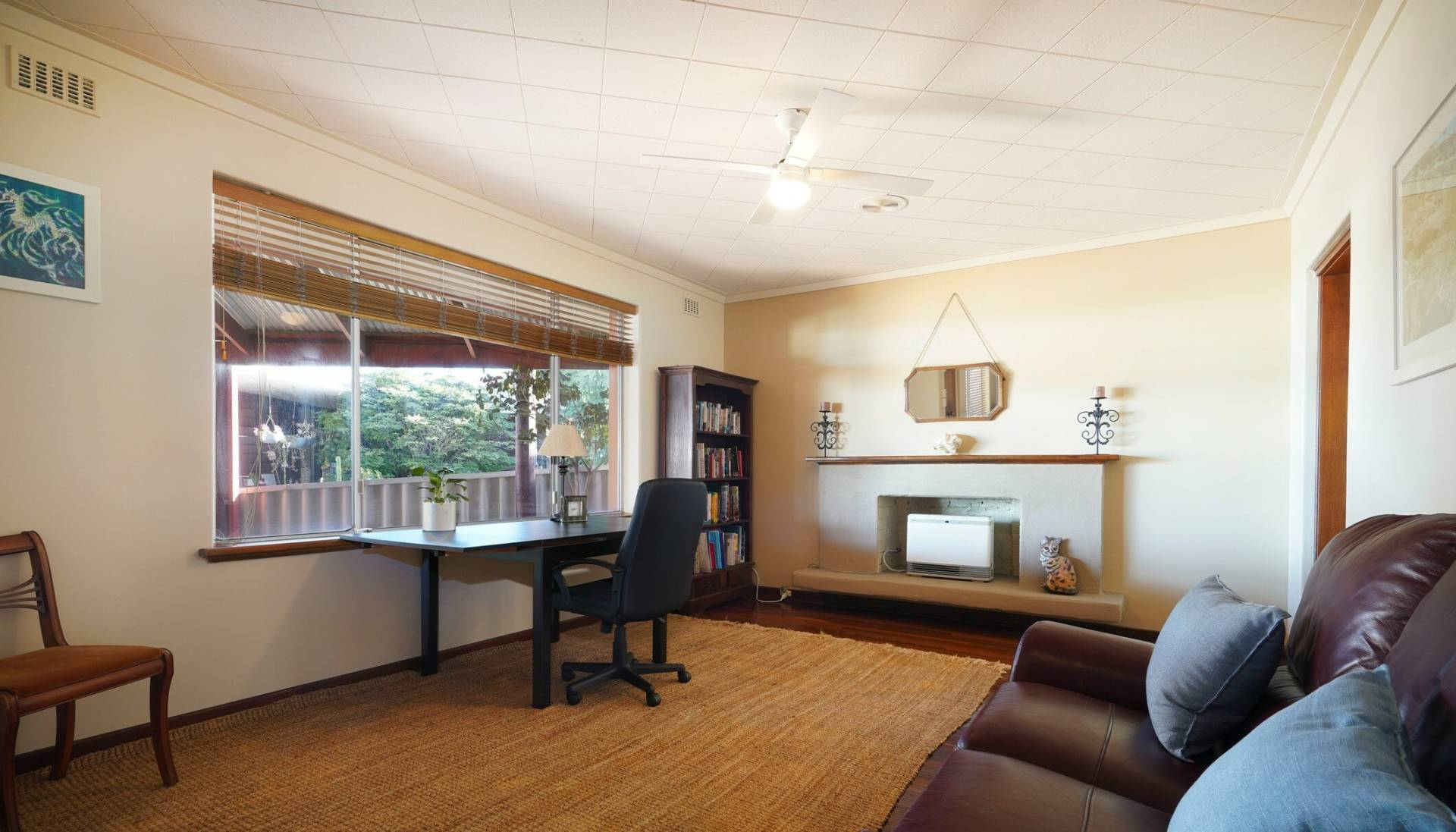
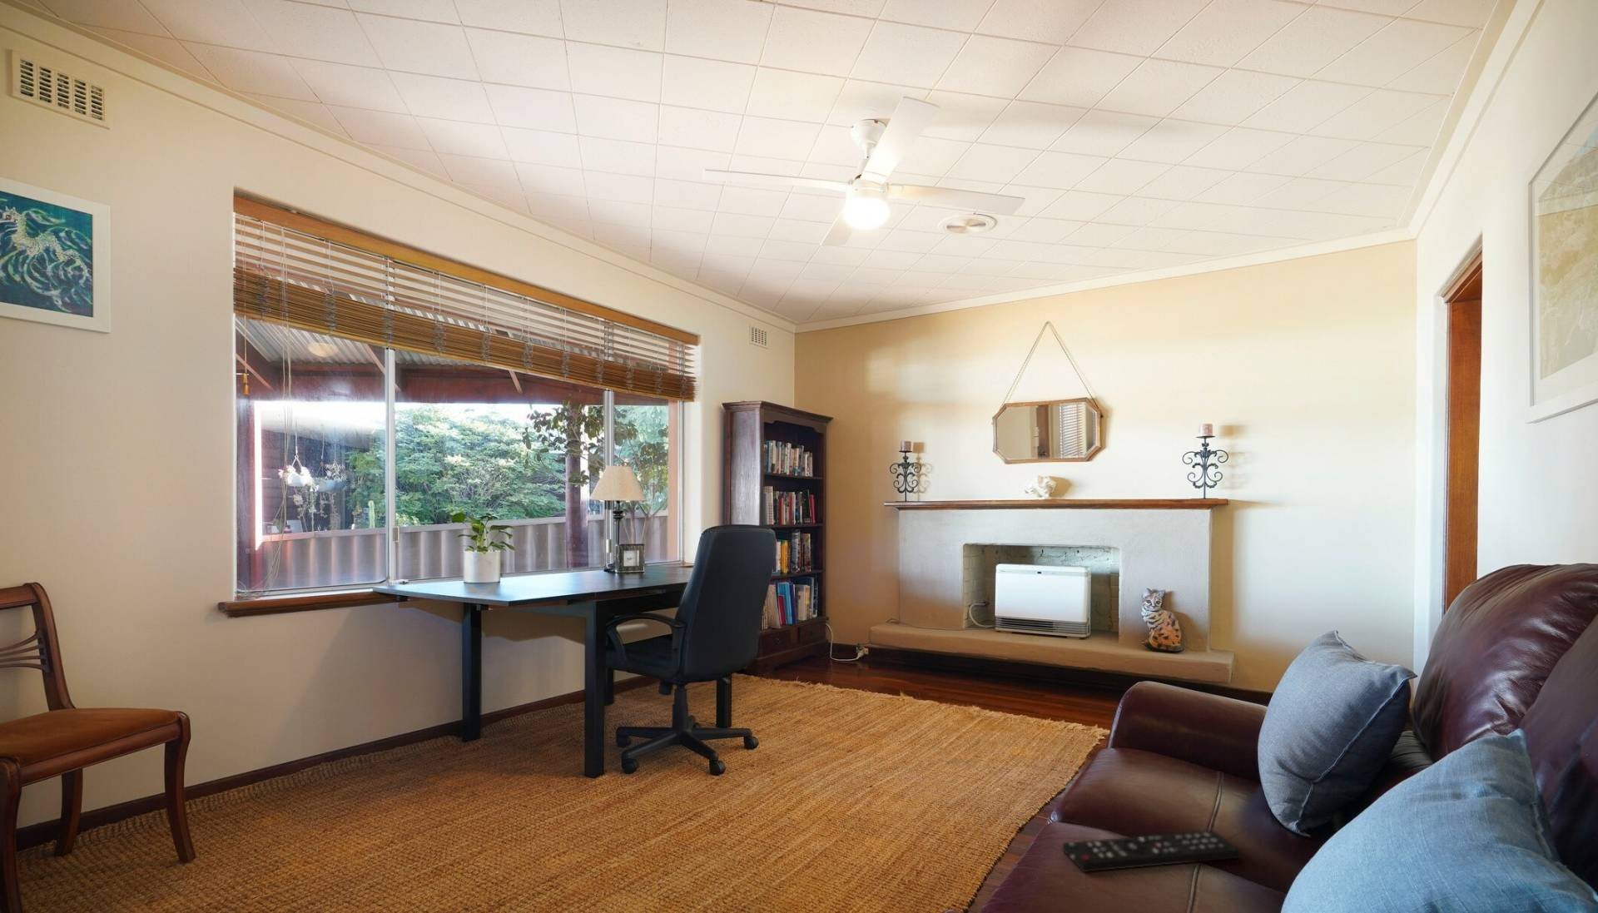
+ remote control (1149, 849)
